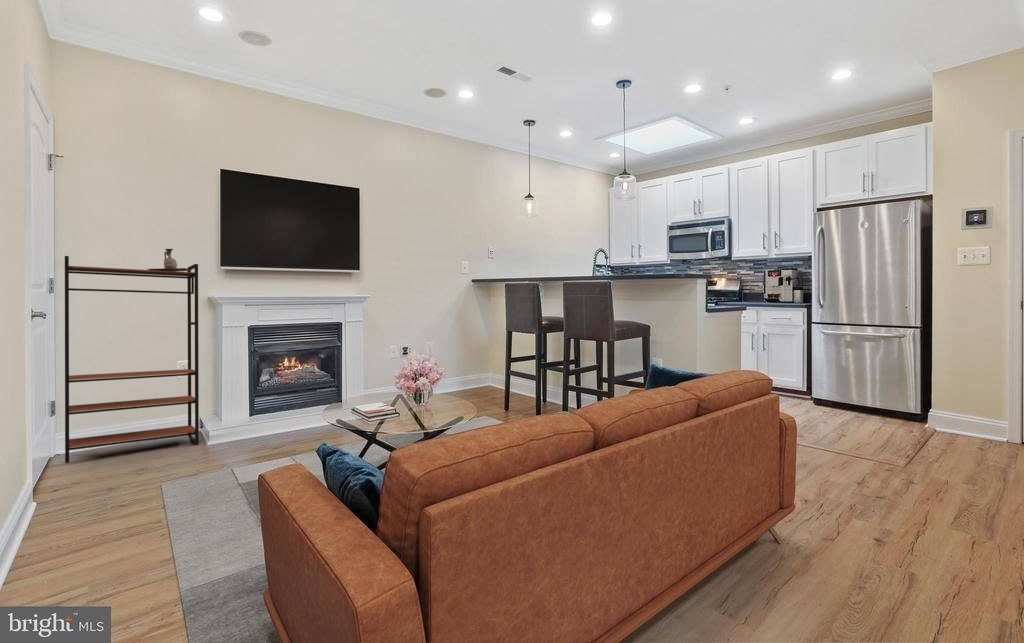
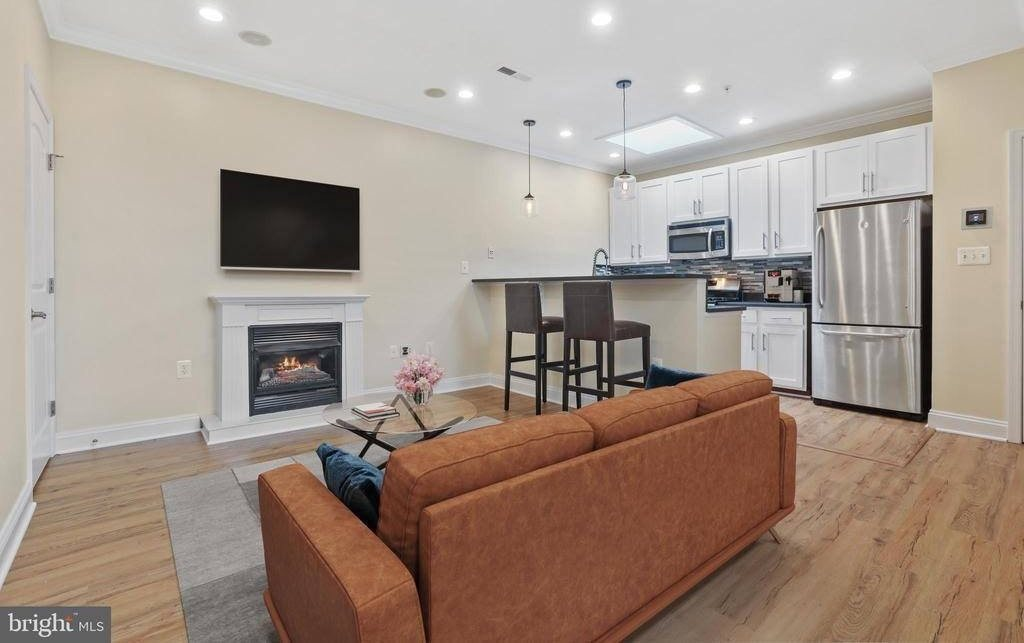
- decorative vase (169, 260)
- bookshelf (134, 372)
